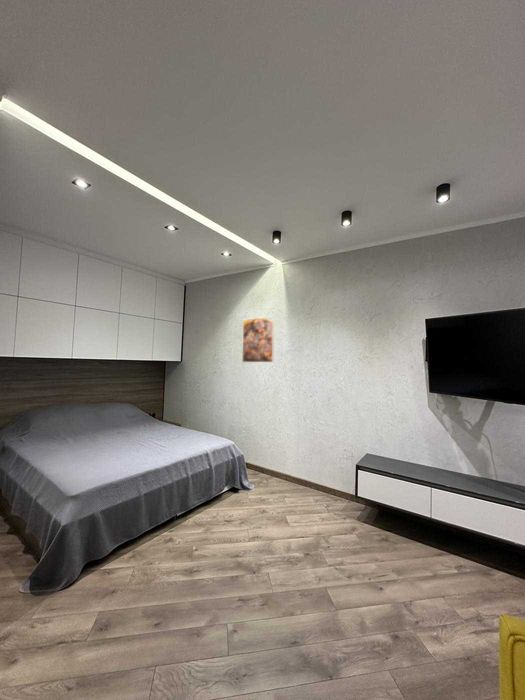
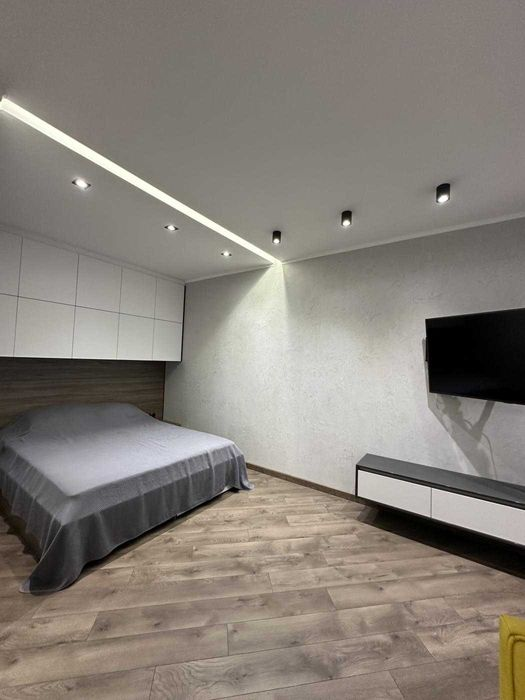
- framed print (257, 340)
